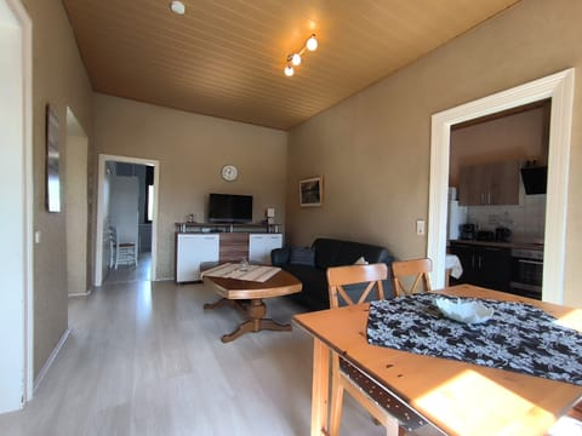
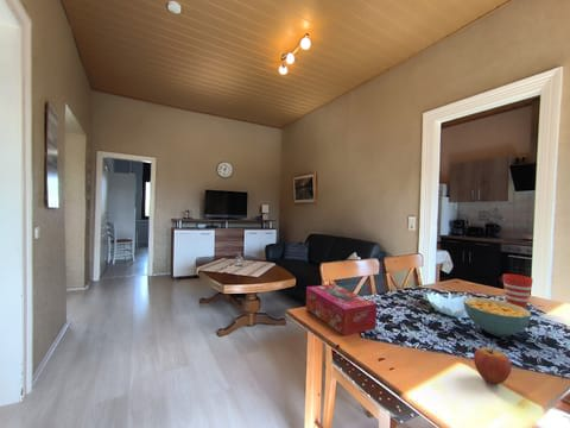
+ cup (517, 292)
+ cereal bowl (494, 319)
+ fruit (492, 363)
+ tissue box (337, 306)
